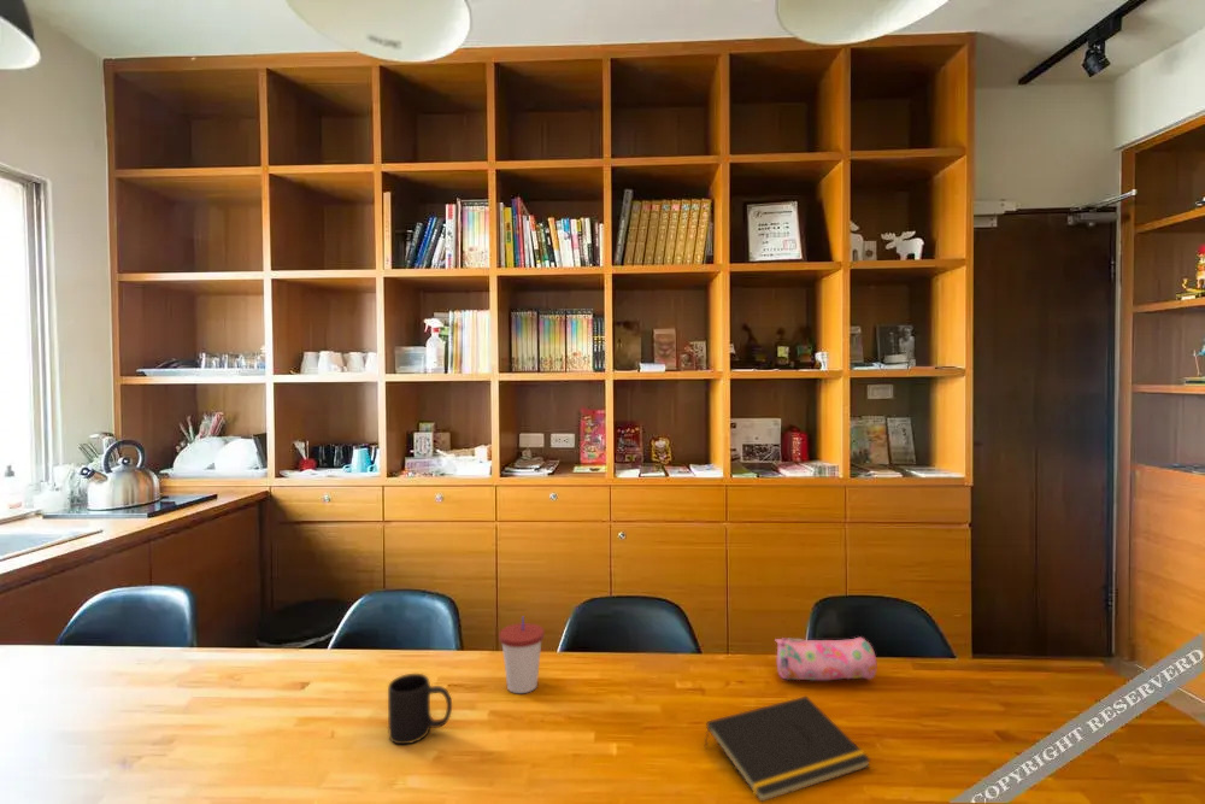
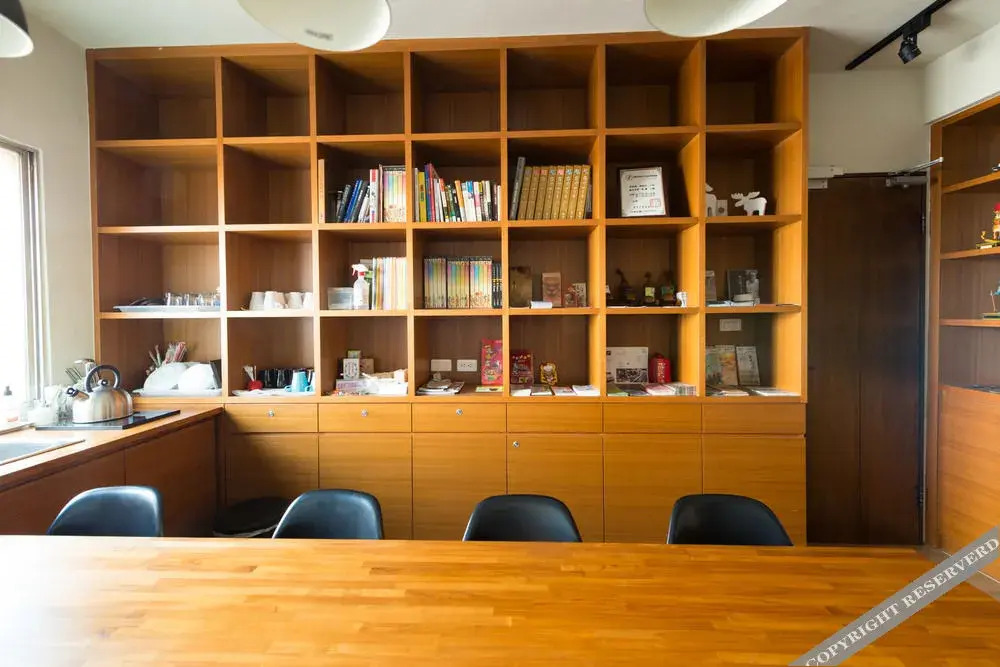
- pencil case (823, 657)
- cup (522, 652)
- mug (421, 708)
- notepad (786, 743)
